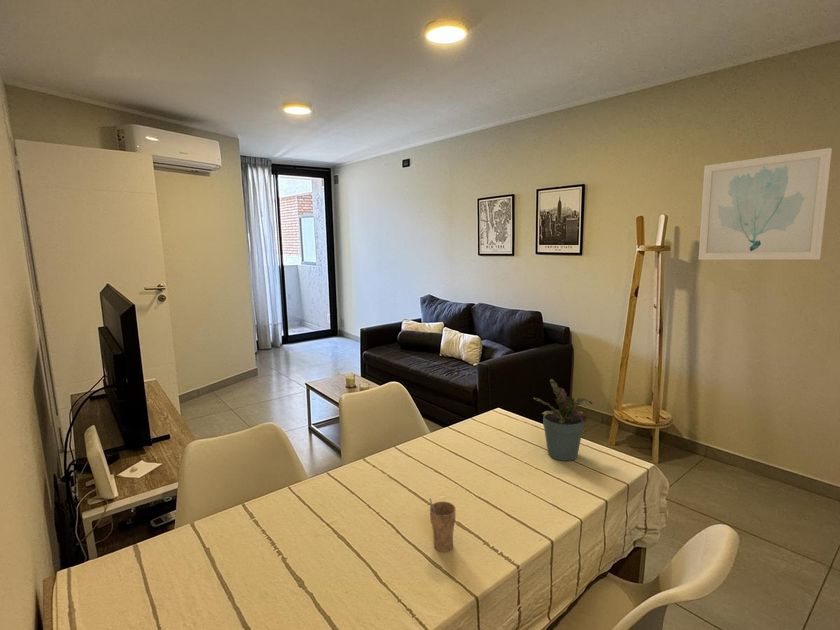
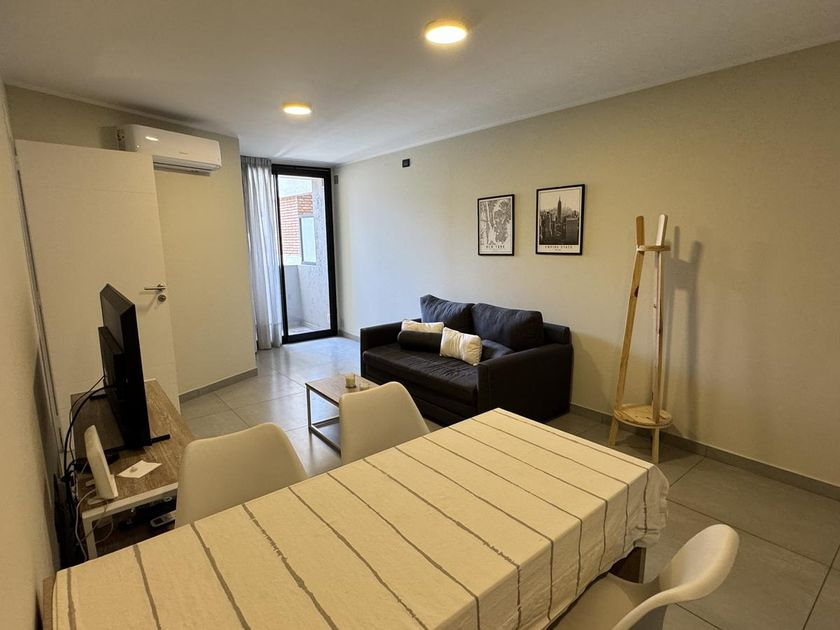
- potted plant (561, 416)
- cup (442, 522)
- wall art (758, 209)
